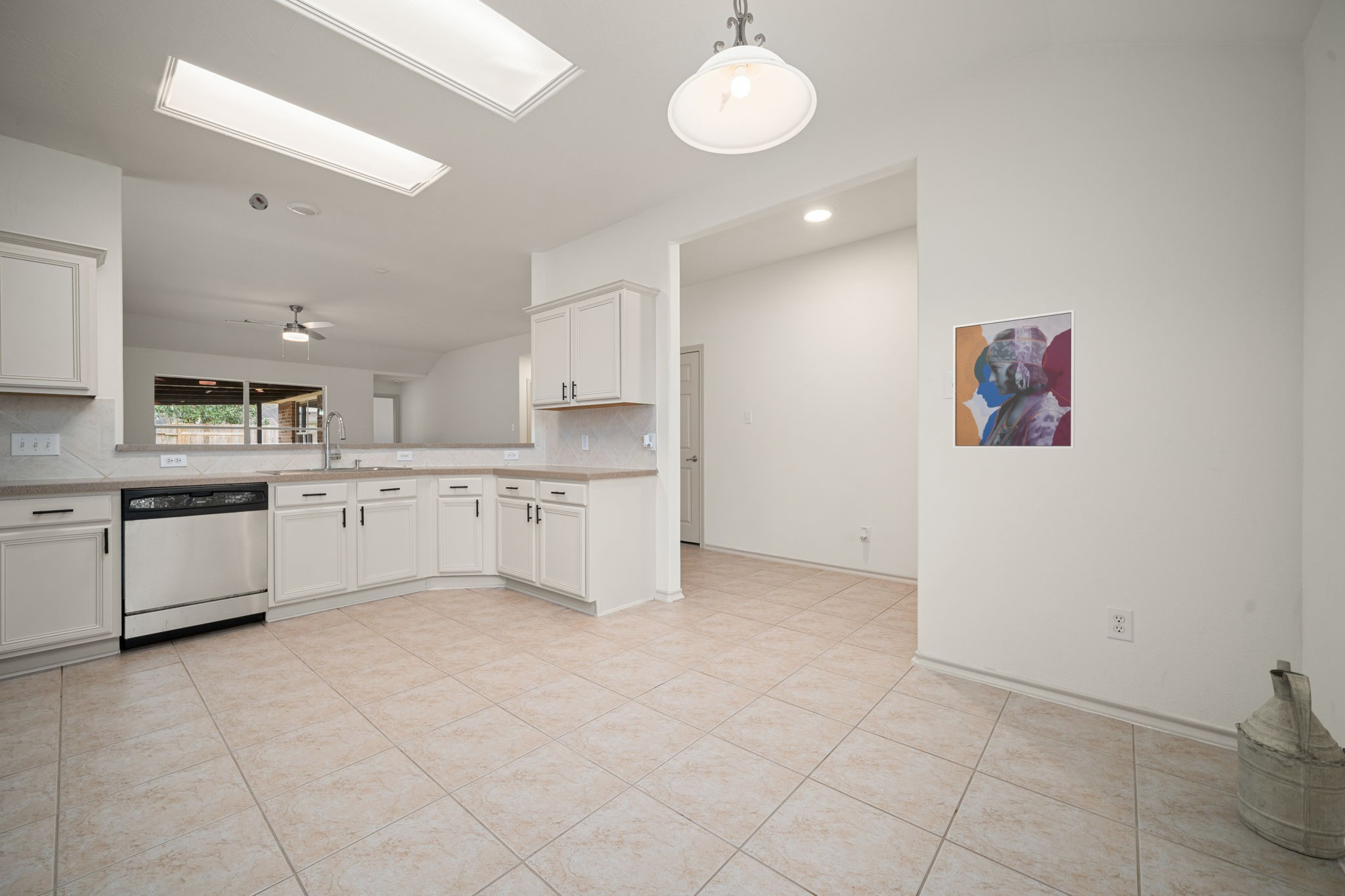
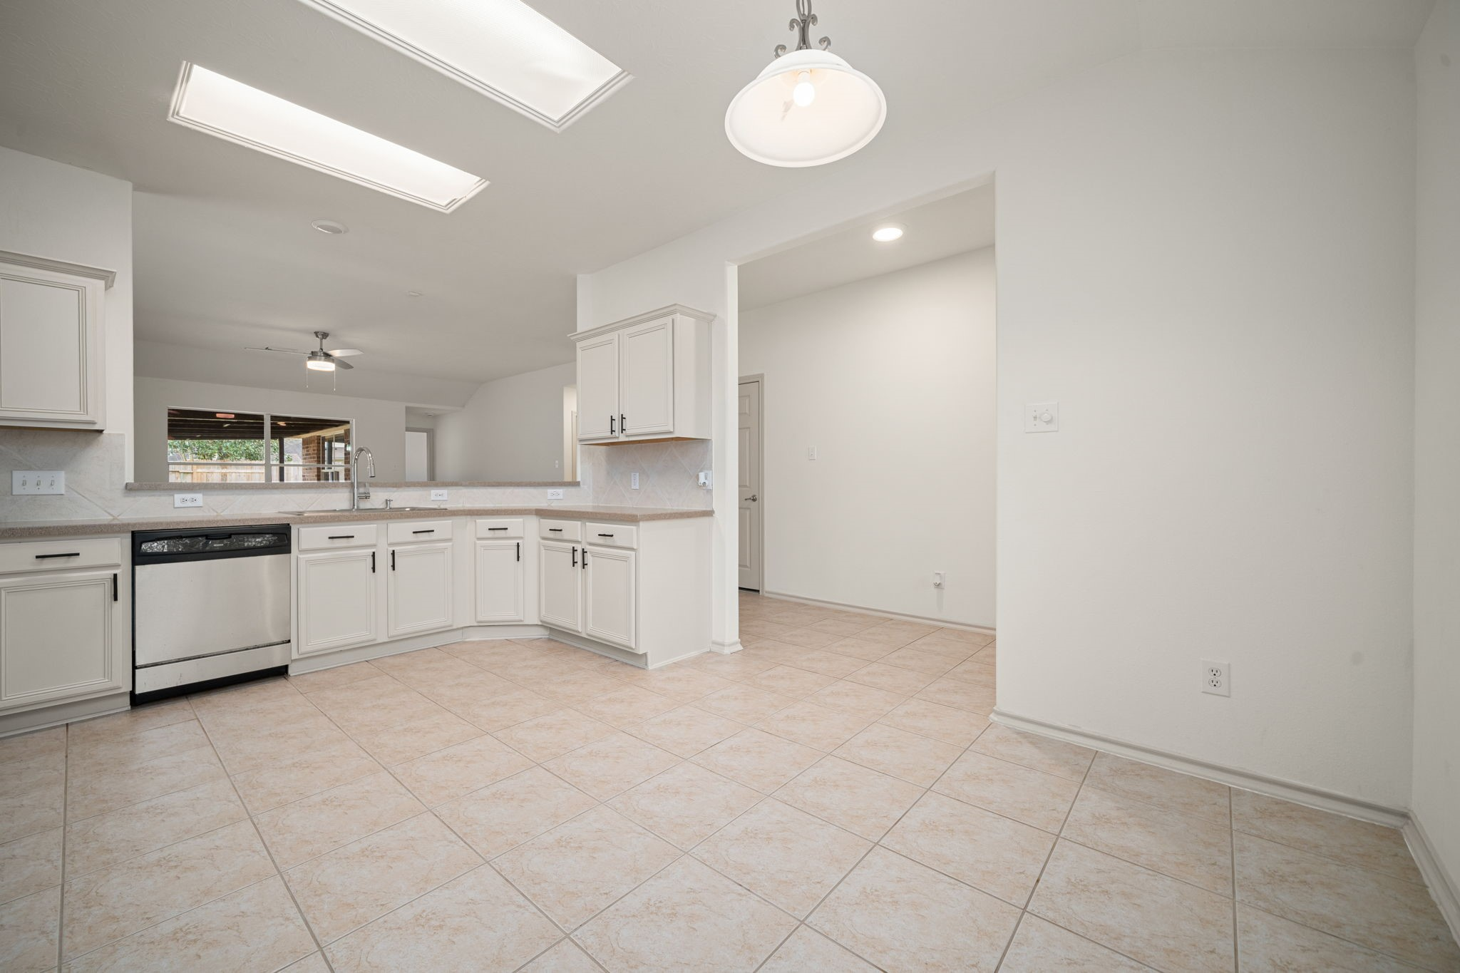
- wall art (1010, 383)
- smoke detector (258, 202)
- watering can (1289, 746)
